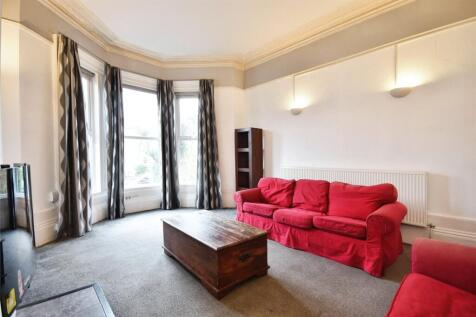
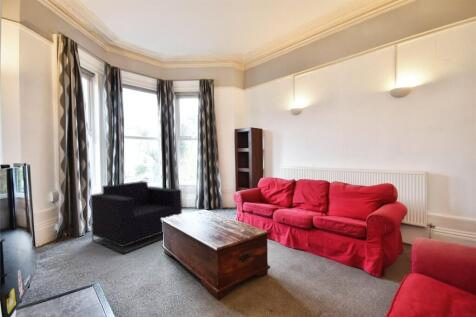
+ armchair (138, 210)
